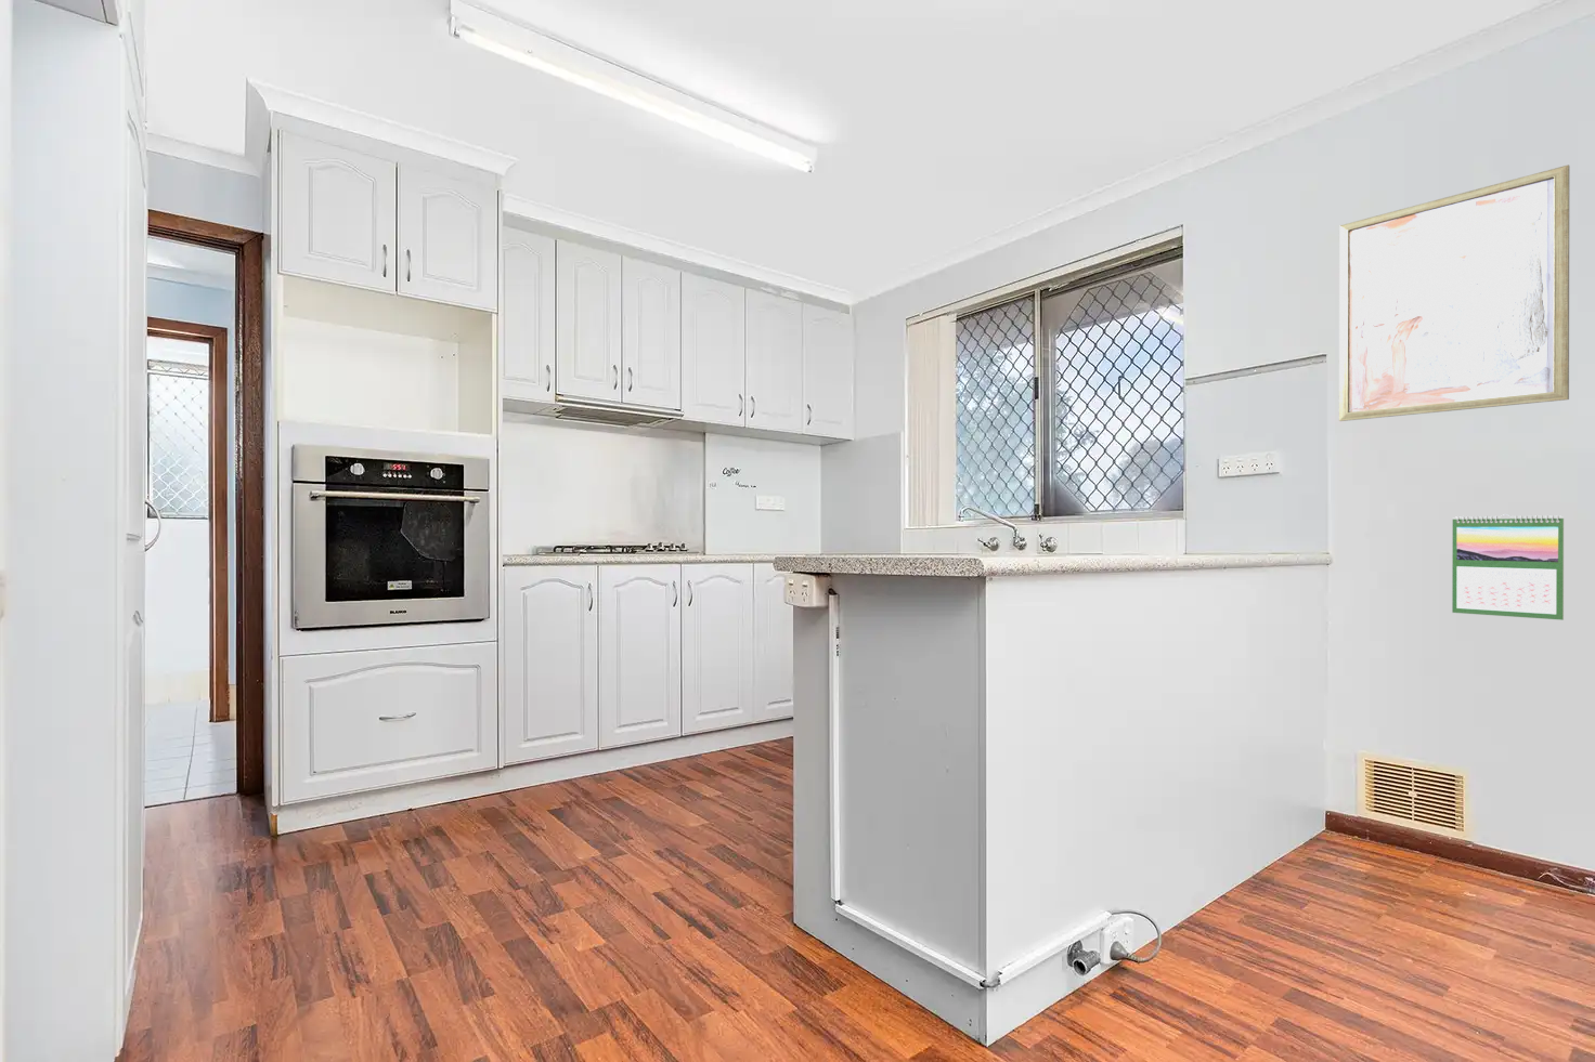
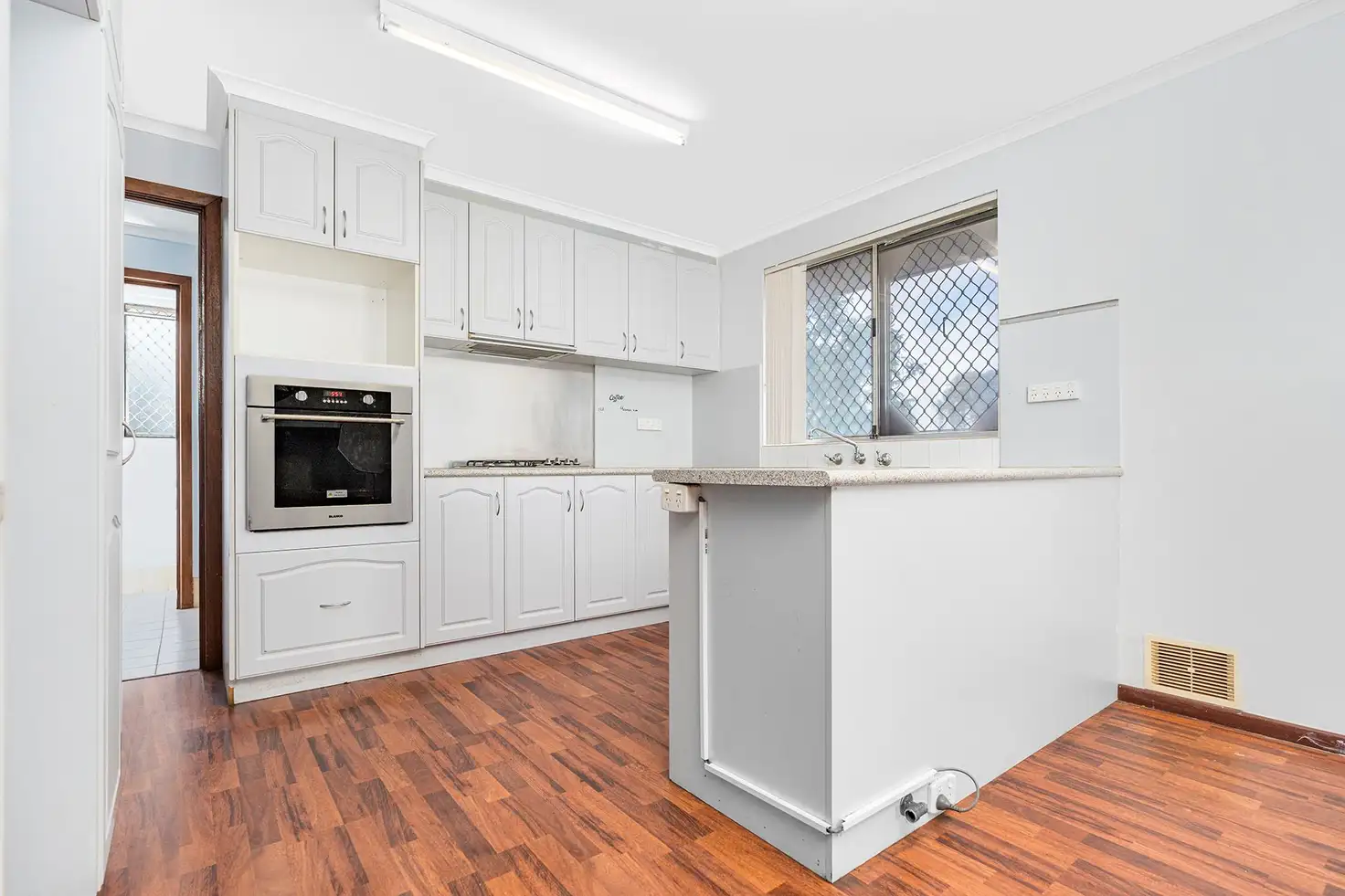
- calendar (1505, 564)
- wall art (1443, 305)
